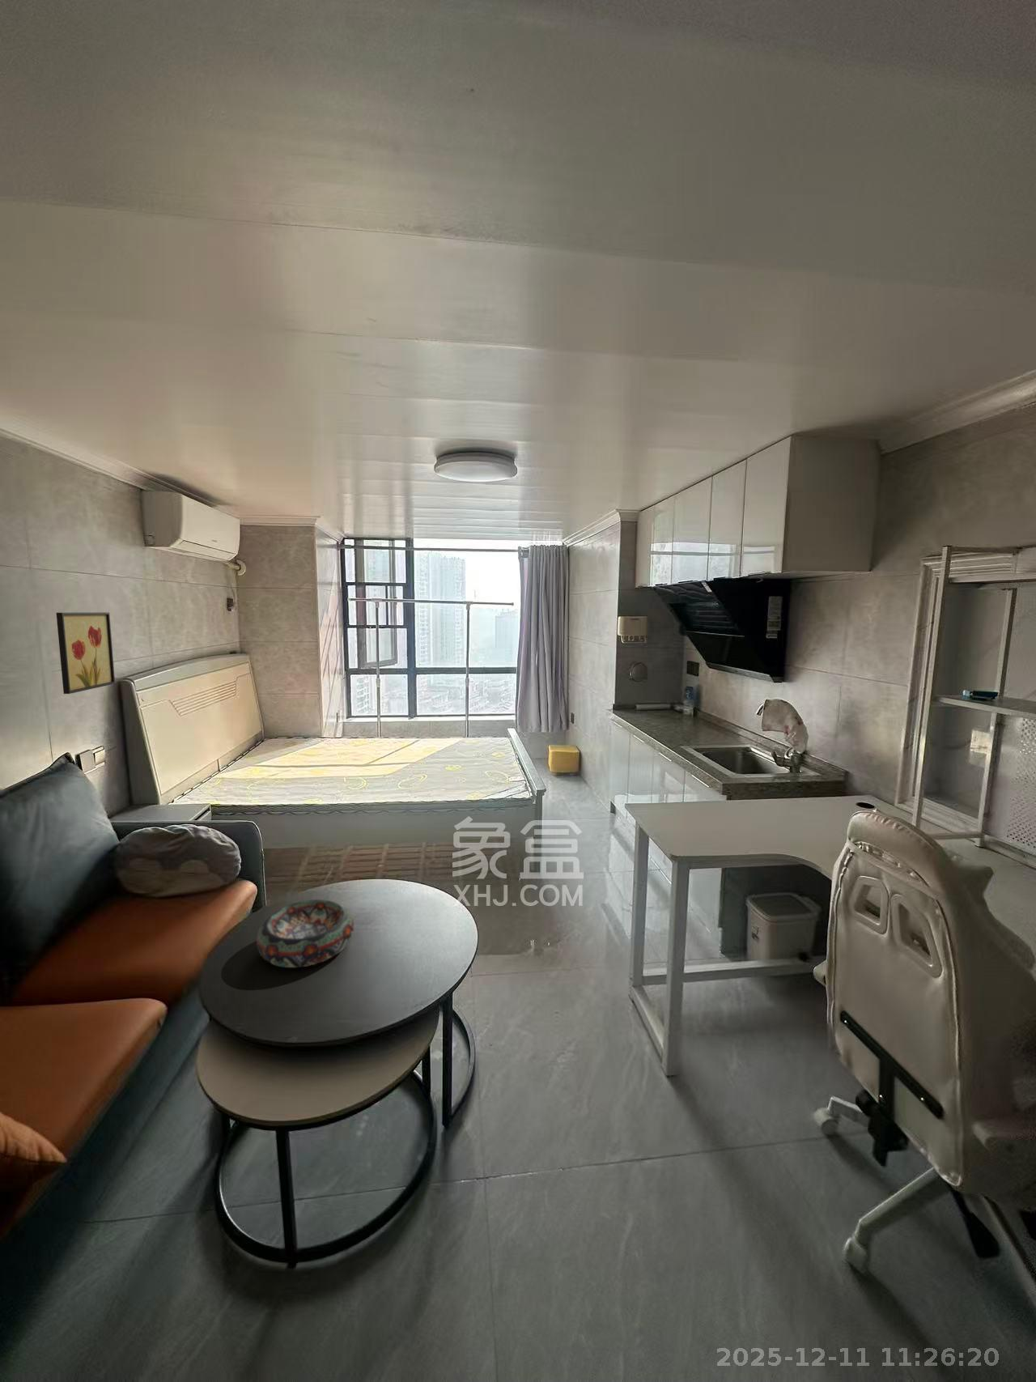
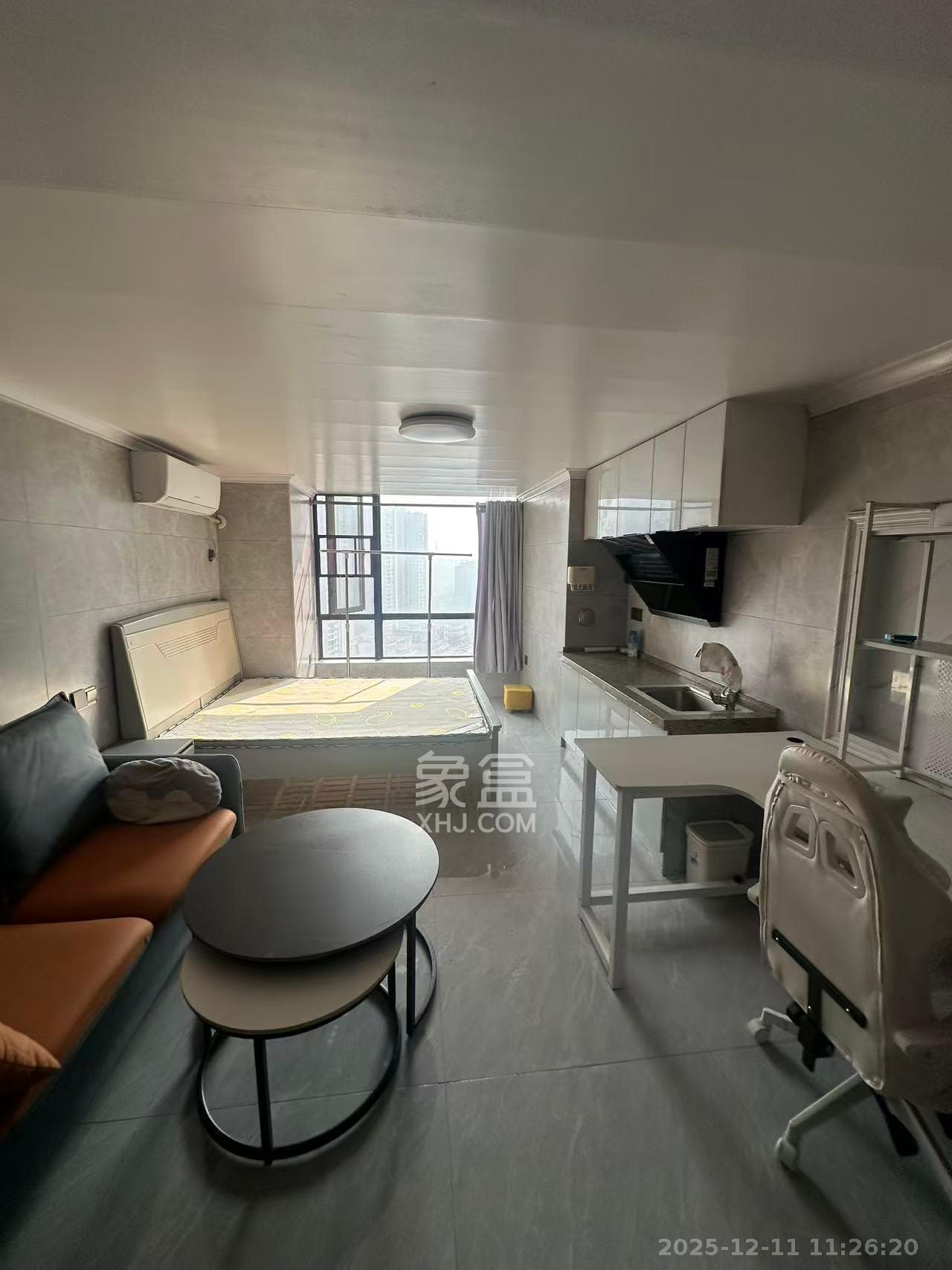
- wall art (86, 650)
- decorative bowl (306, 931)
